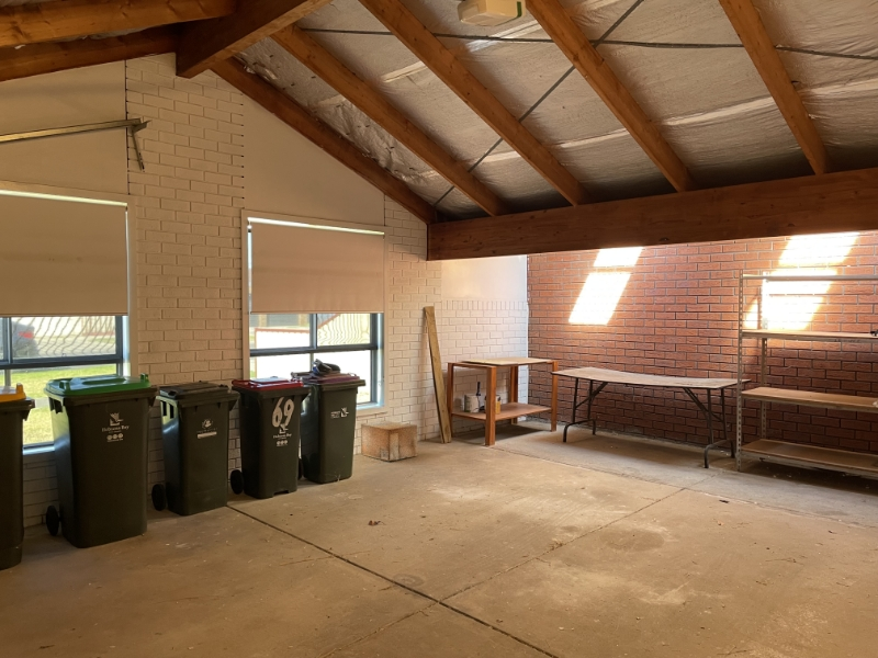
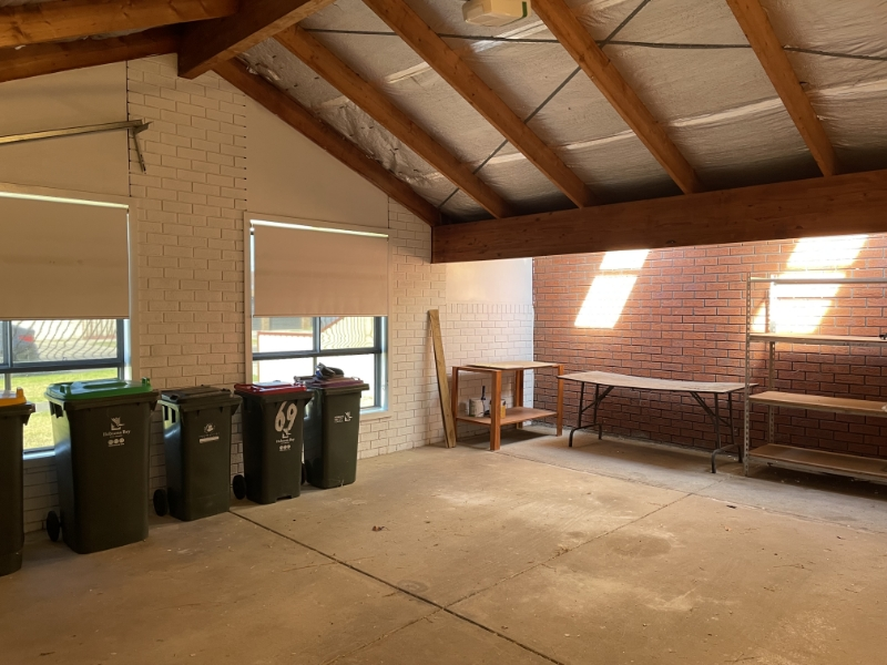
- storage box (387, 440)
